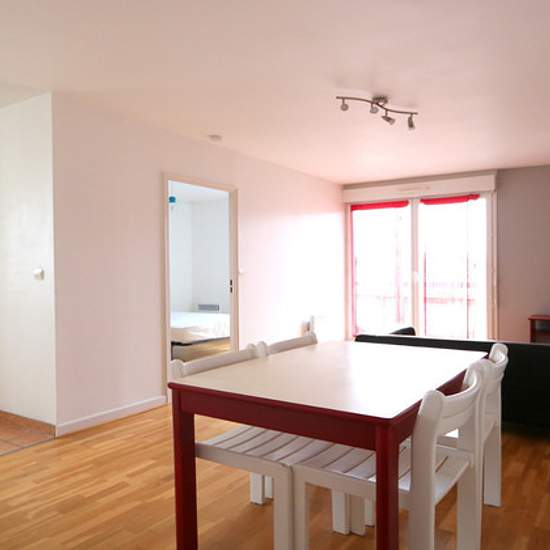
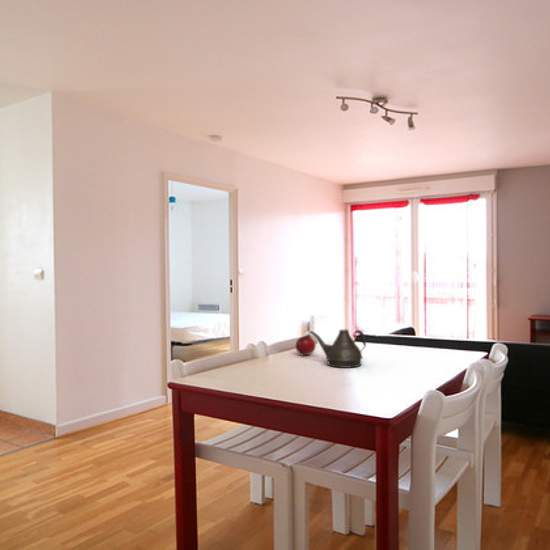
+ teapot (337, 346)
+ fruit (305, 344)
